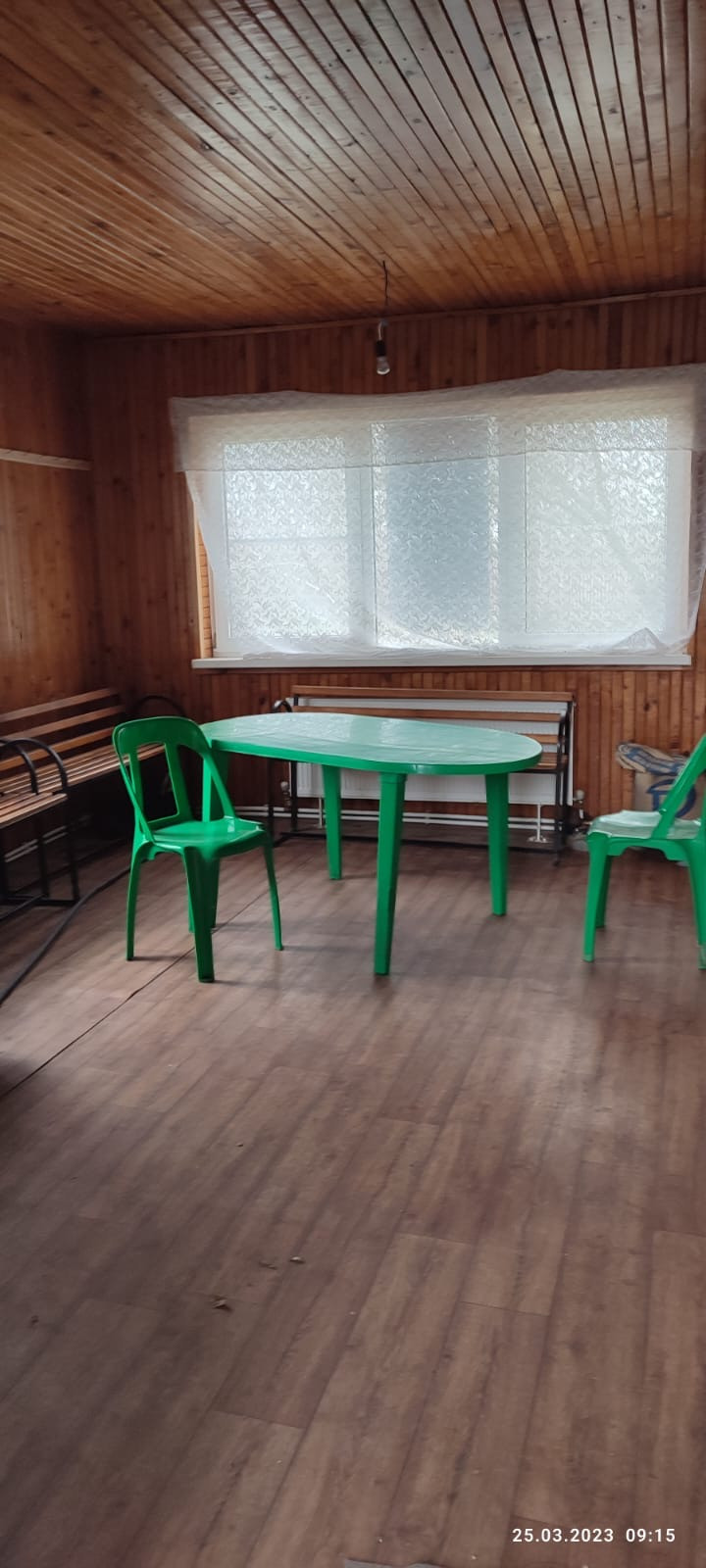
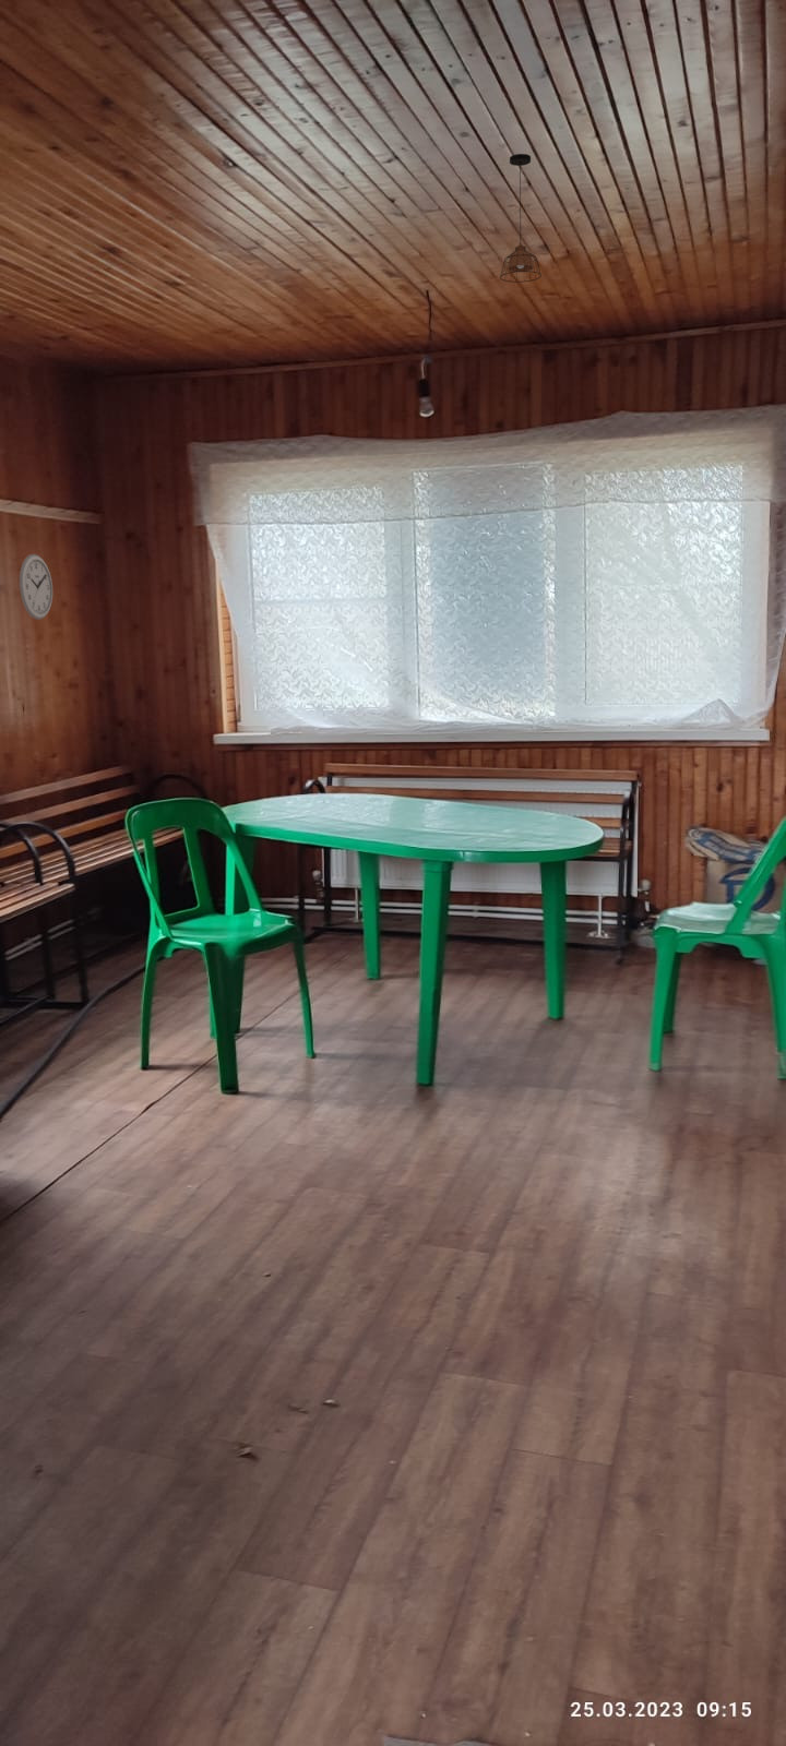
+ pendant light (520, 217)
+ wall clock (37, 586)
